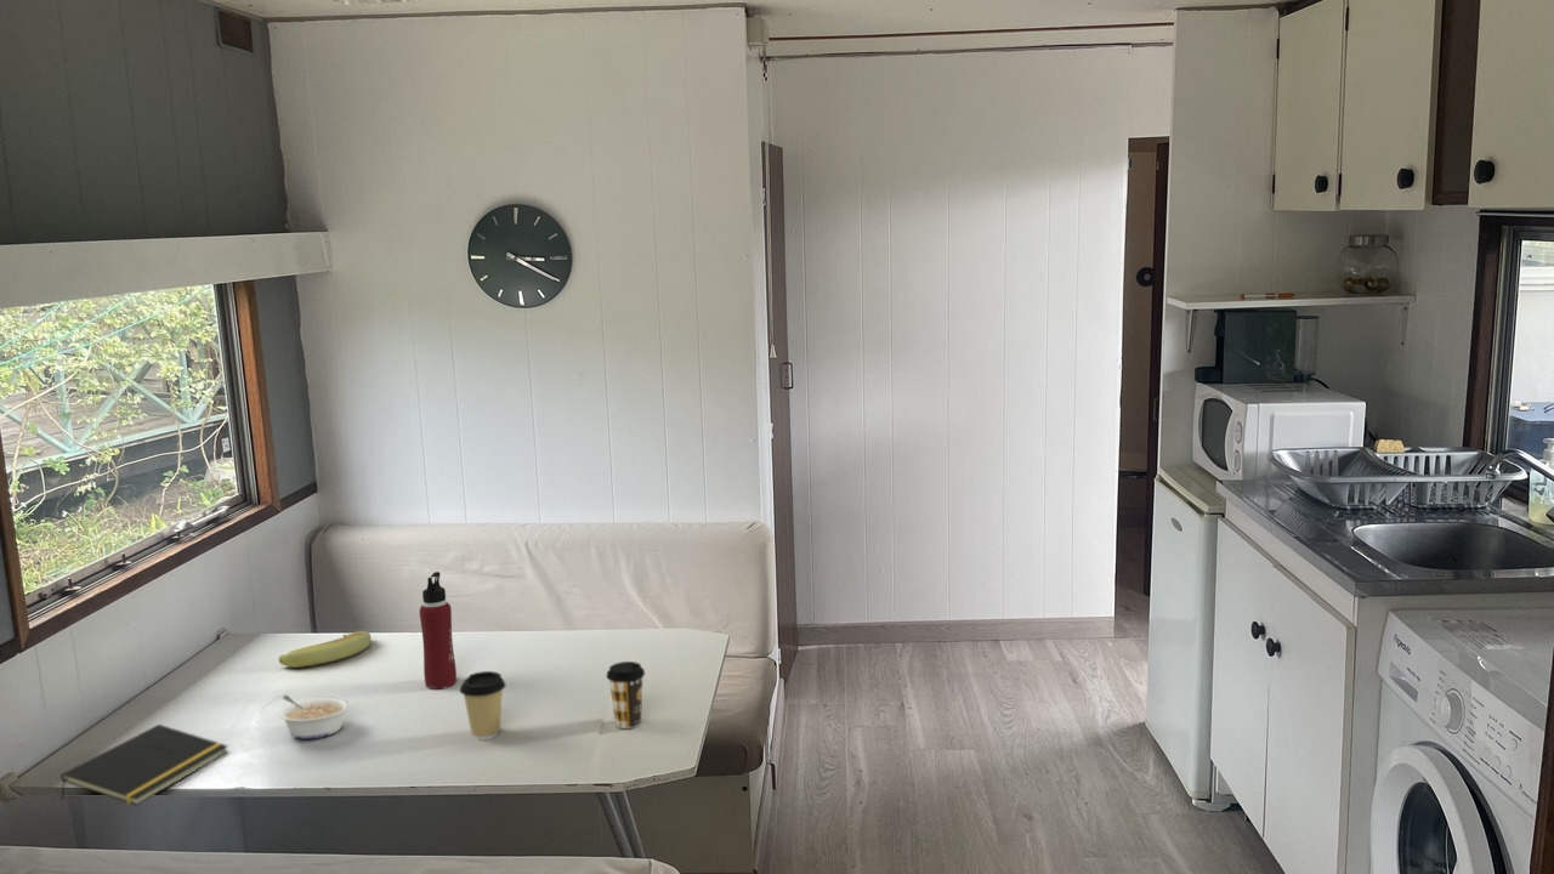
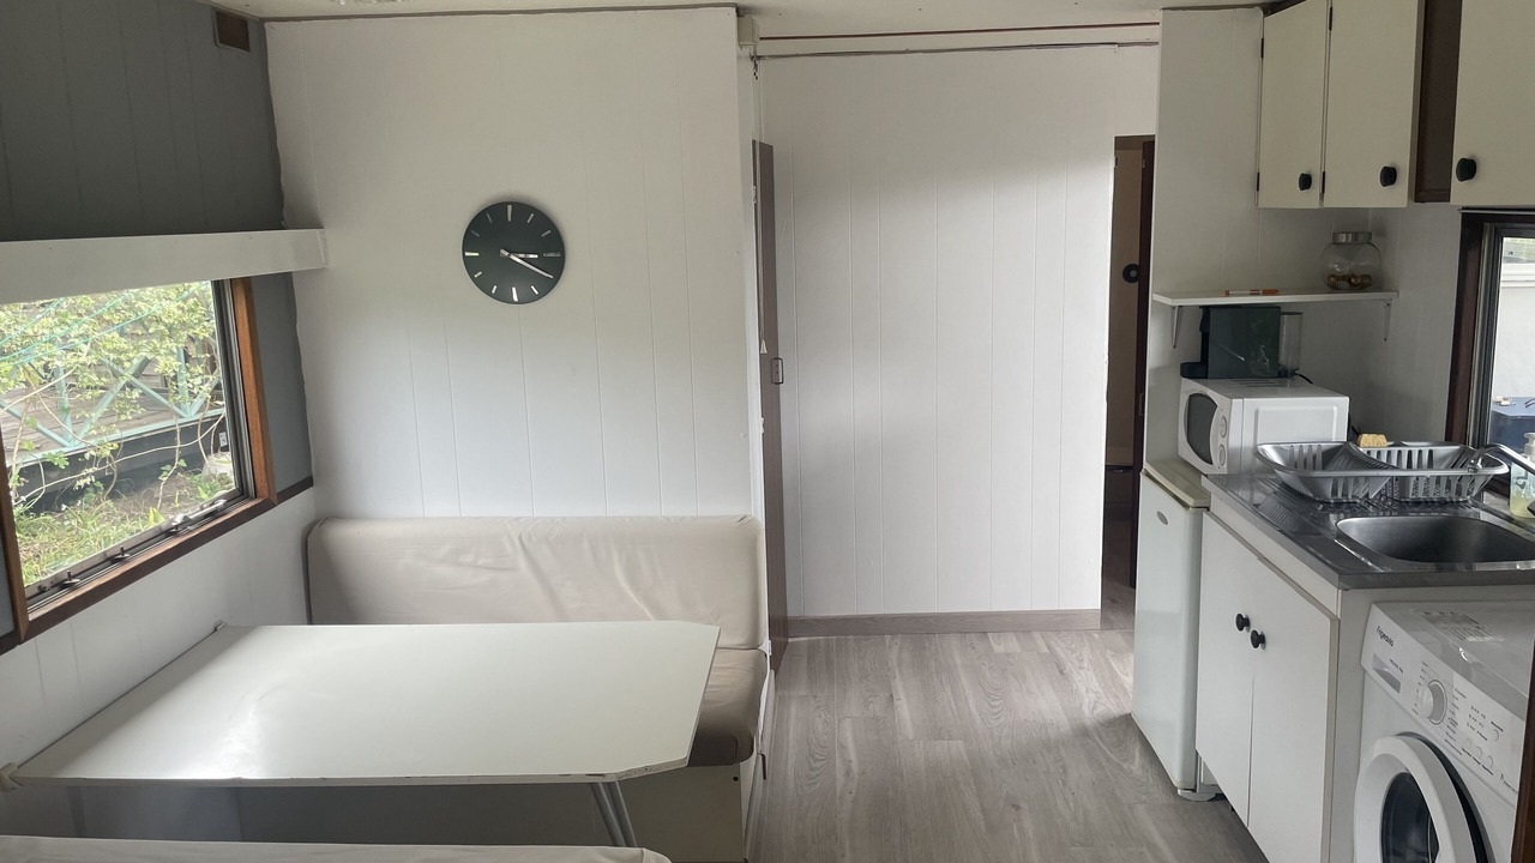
- coffee cup (626, 694)
- banana (330, 642)
- water bottle (436, 629)
- notepad (148, 762)
- coffee cup (483, 706)
- legume (312, 717)
